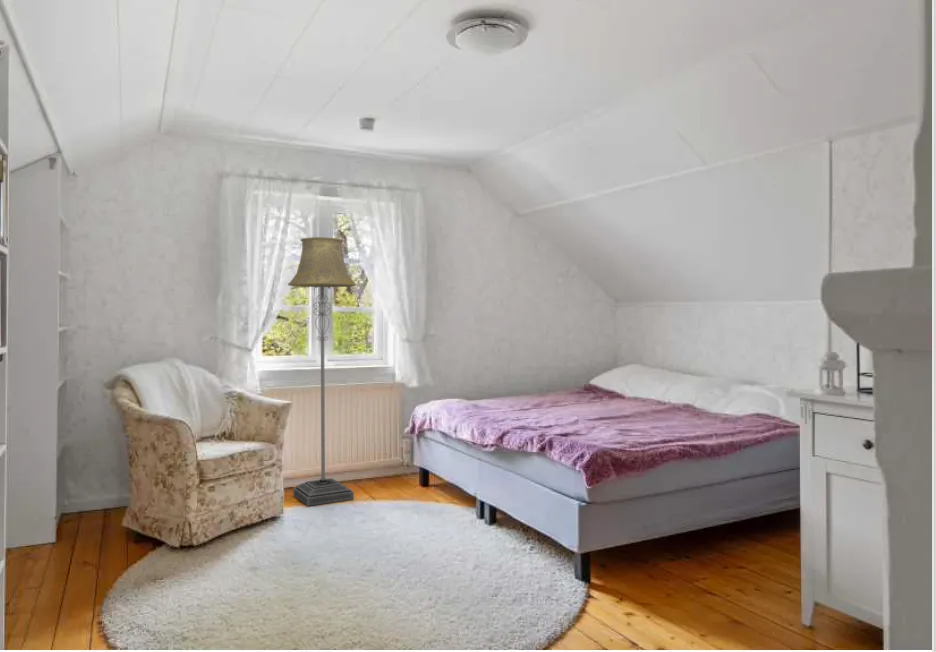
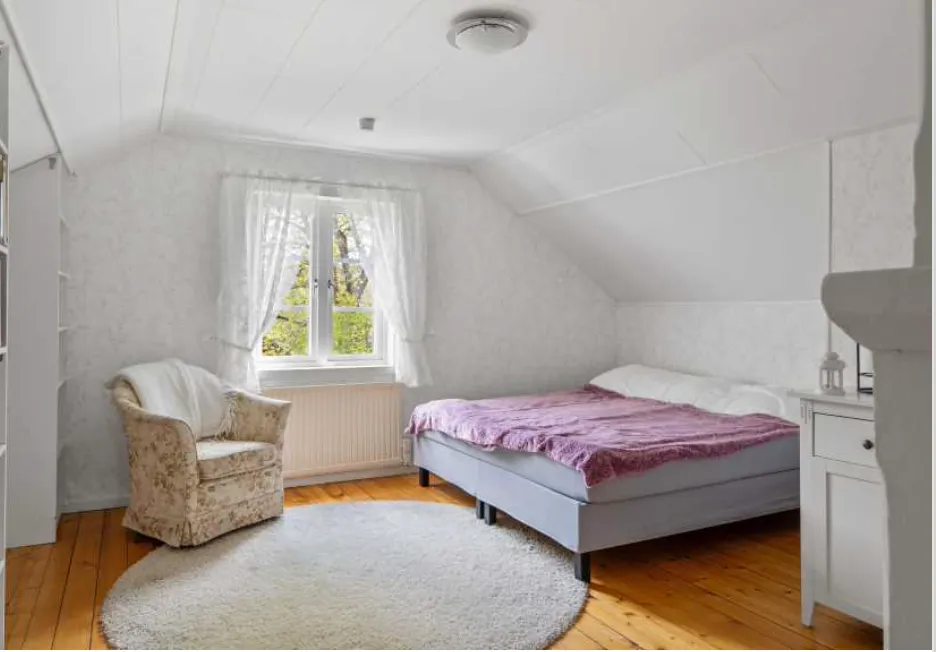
- floor lamp (322, 368)
